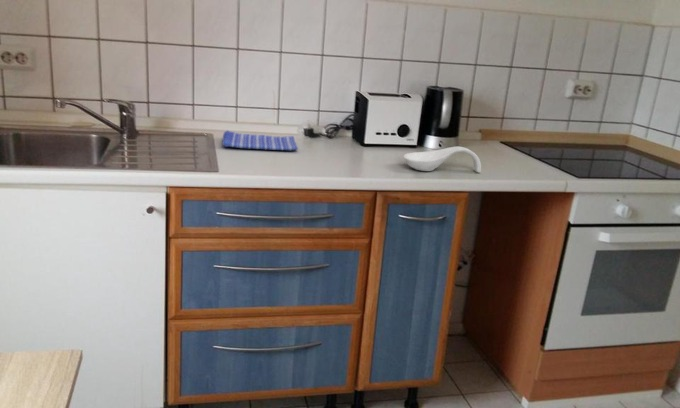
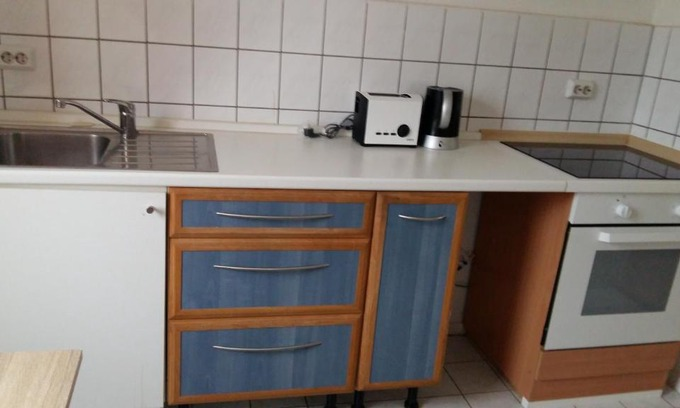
- spoon rest (442, 158)
- dish towel (259, 140)
